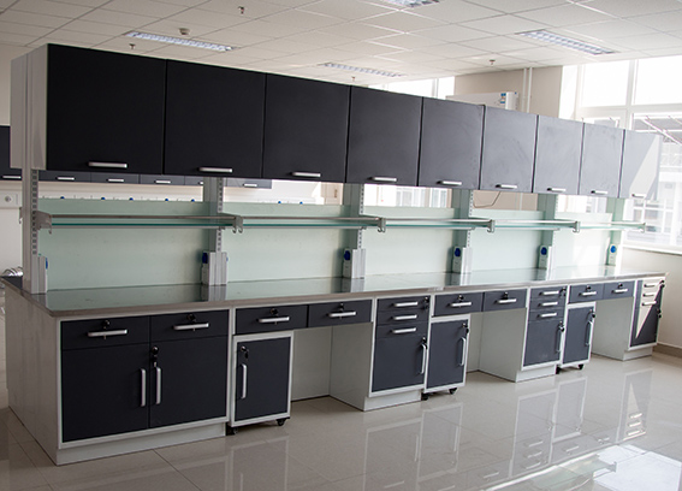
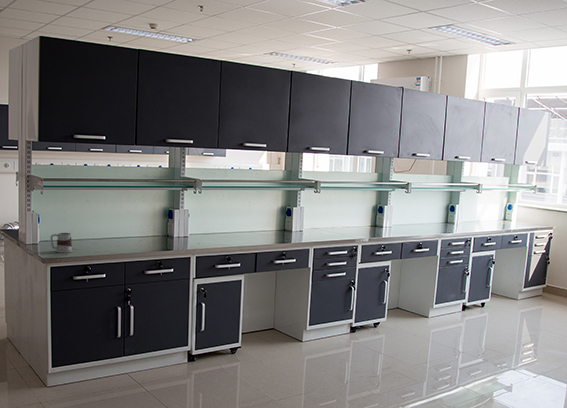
+ mug (61, 242)
